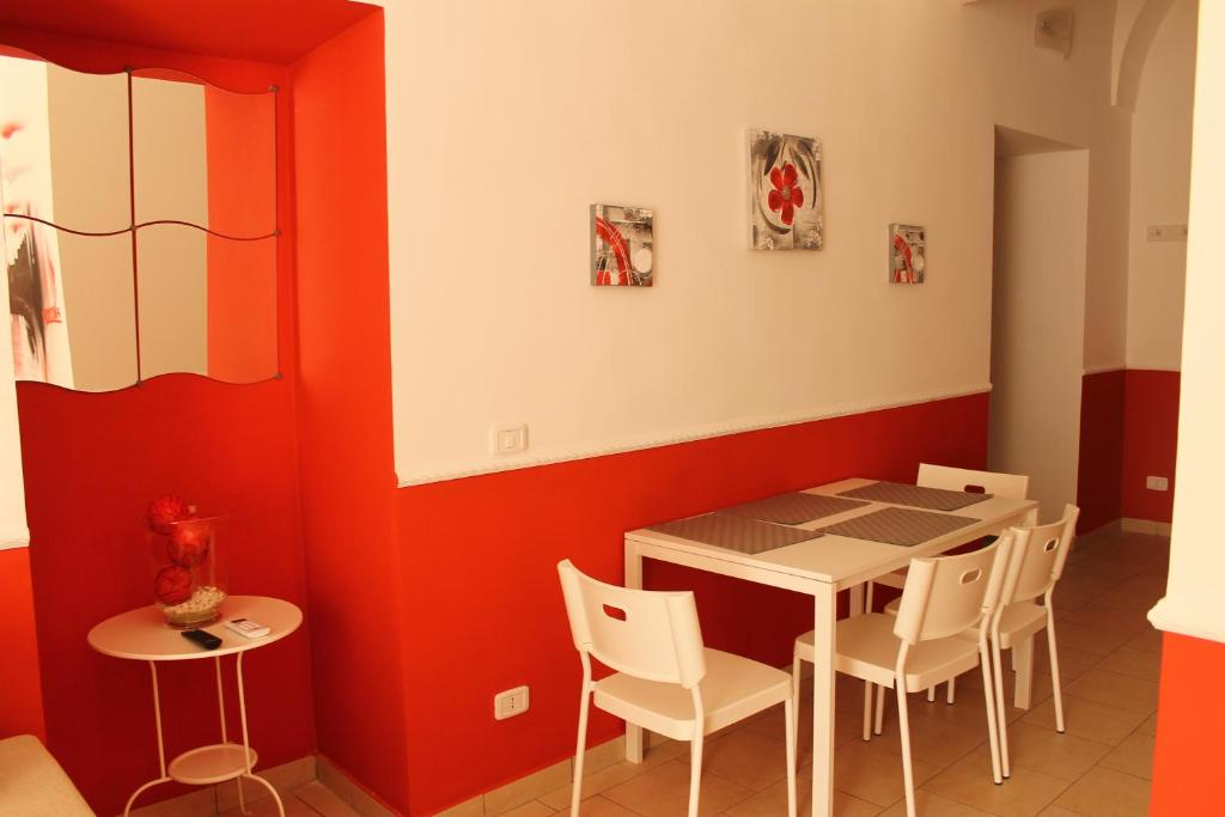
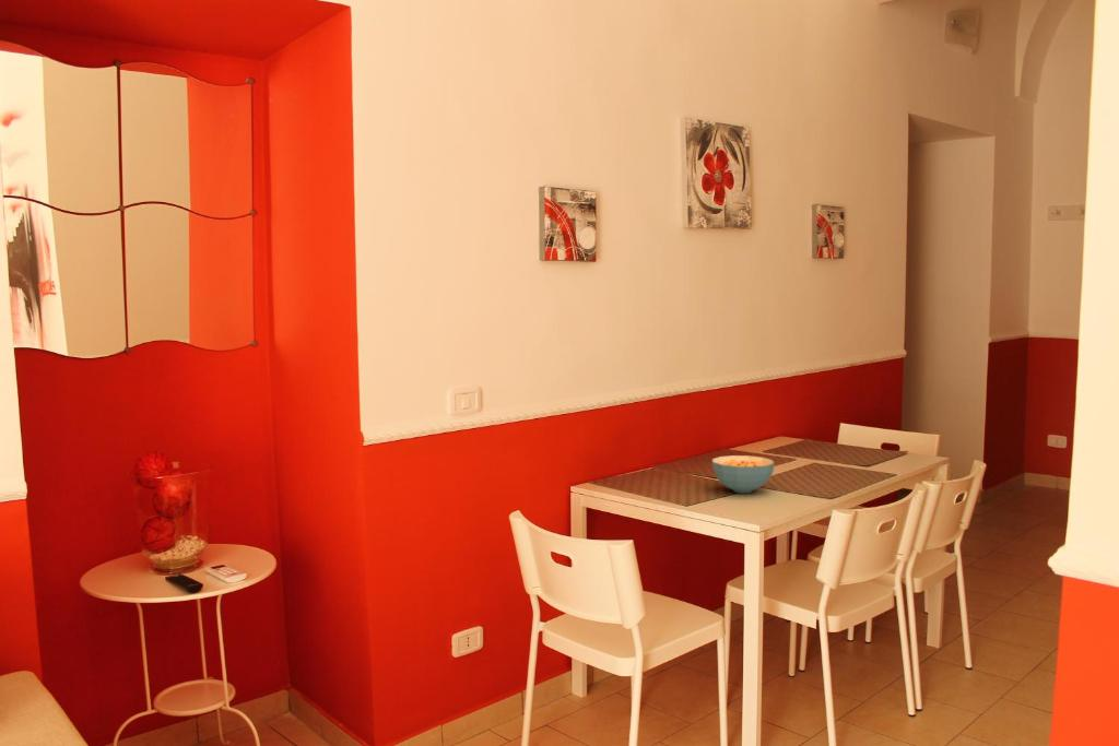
+ cereal bowl (742, 475)
